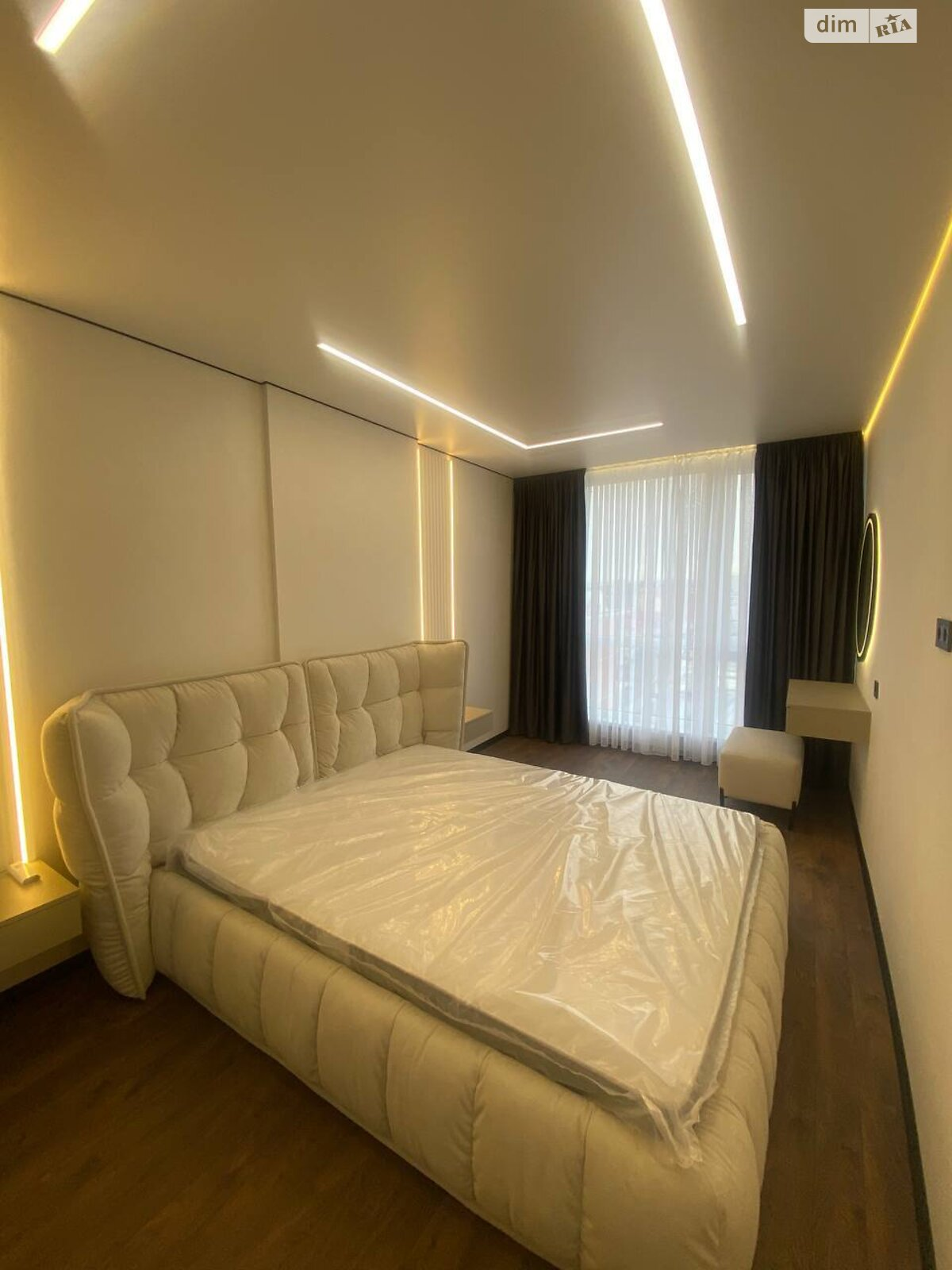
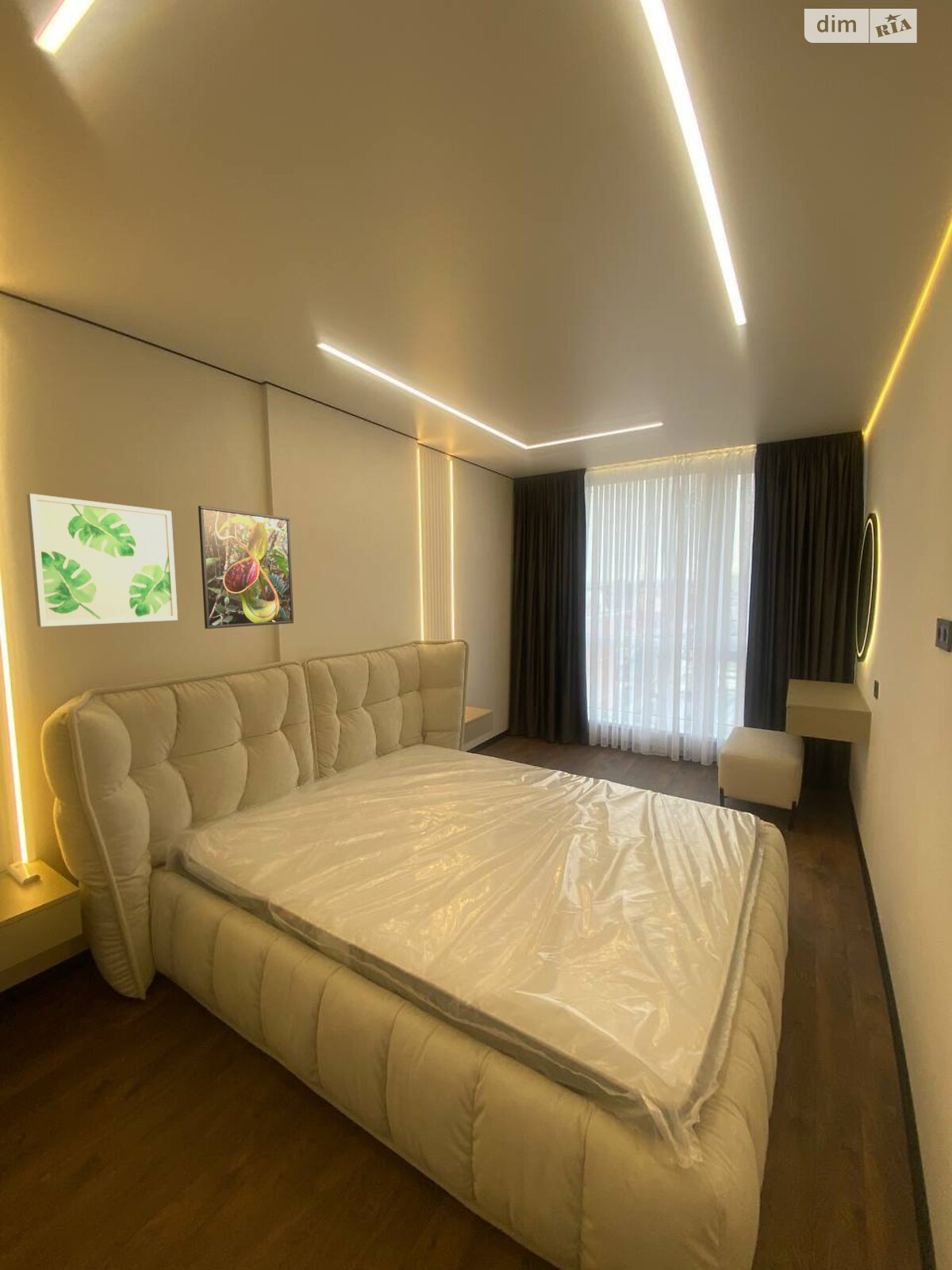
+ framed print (250, 569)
+ wall art (109, 564)
